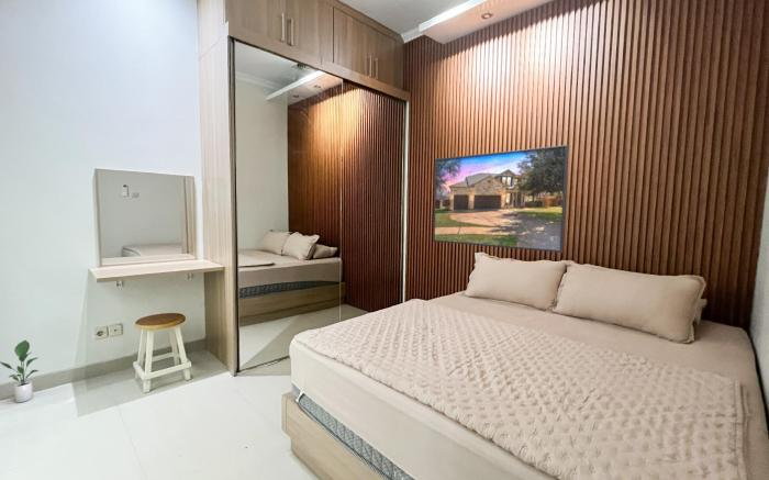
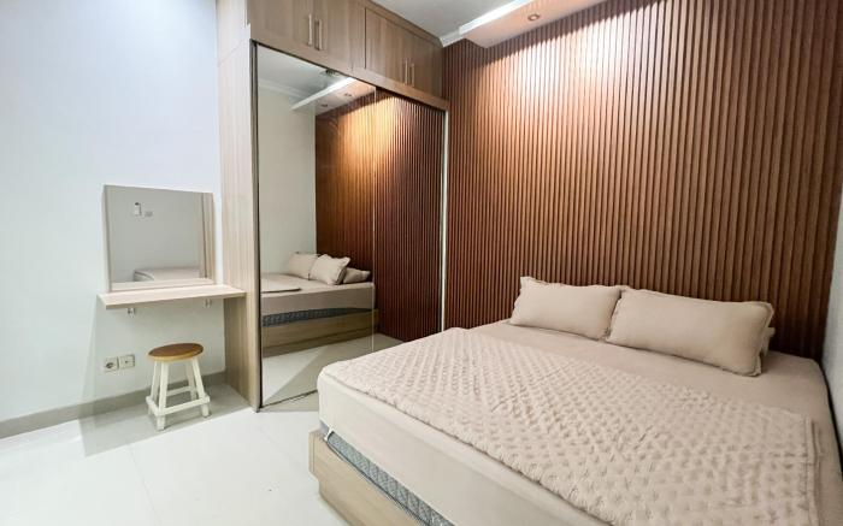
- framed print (491, 200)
- potted plant (20, 372)
